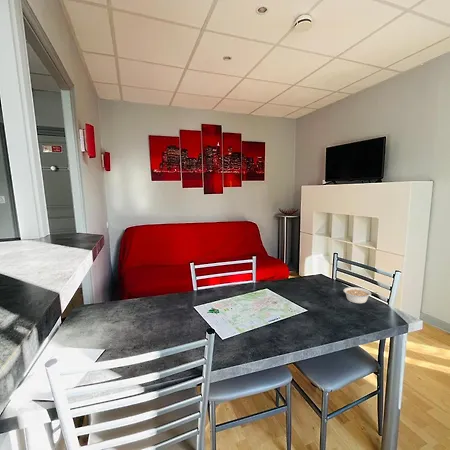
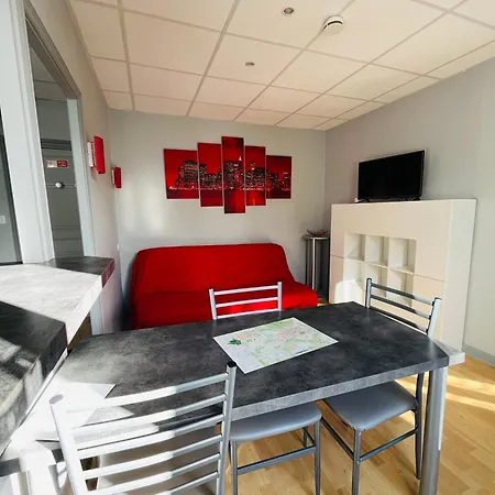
- legume (357, 294)
